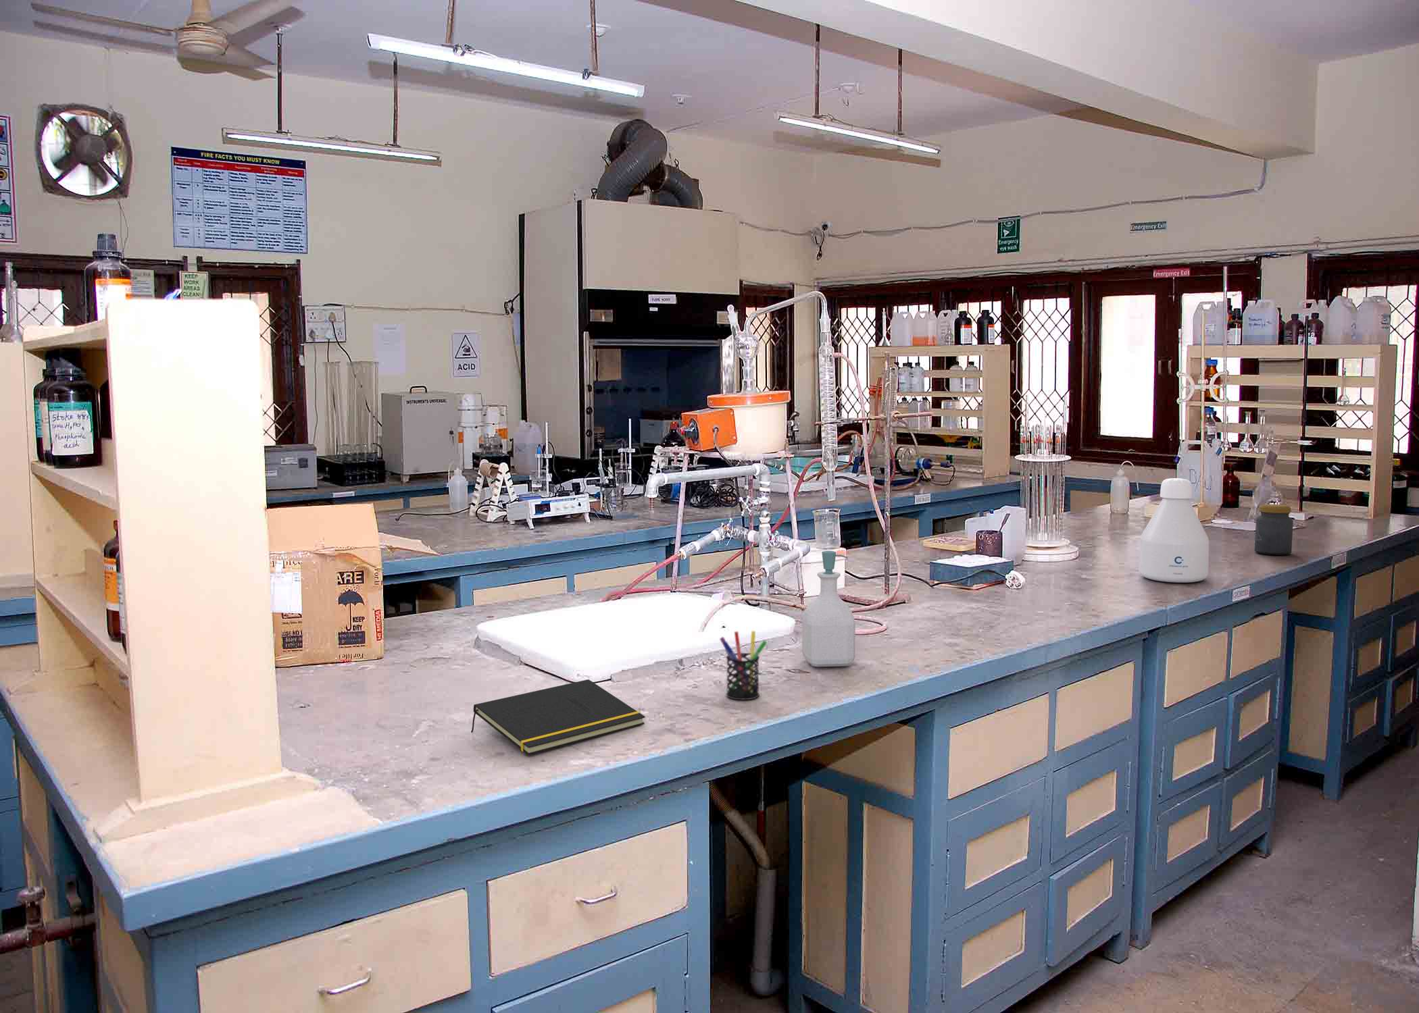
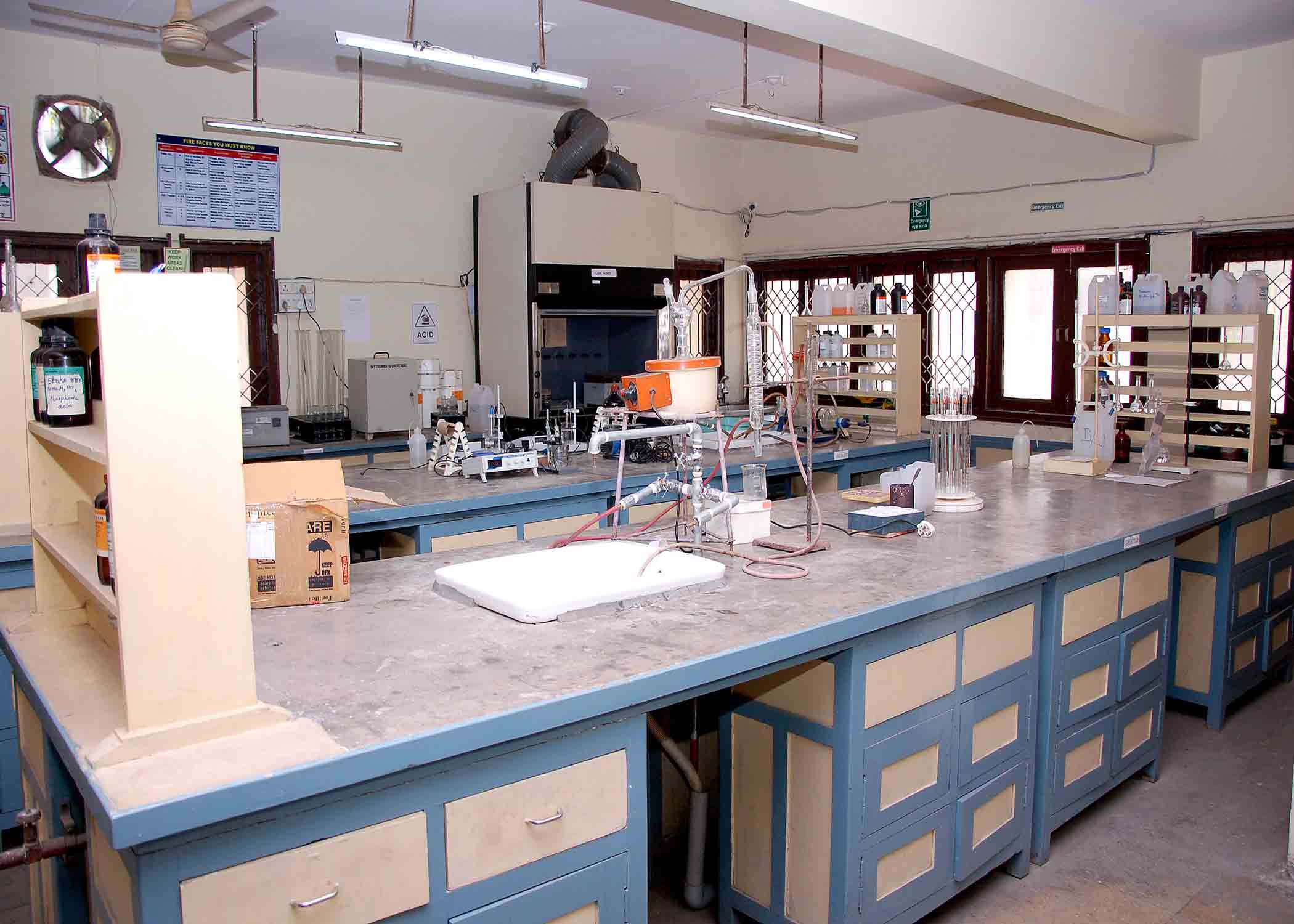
- pen holder (746, 662)
- jar (1274, 528)
- notepad (560, 714)
- soap bottle (828, 607)
- bottle (1174, 528)
